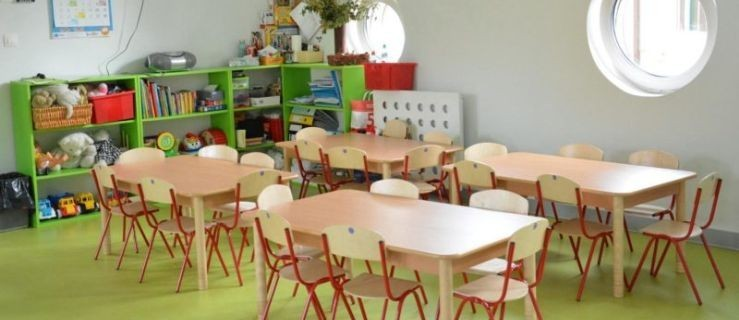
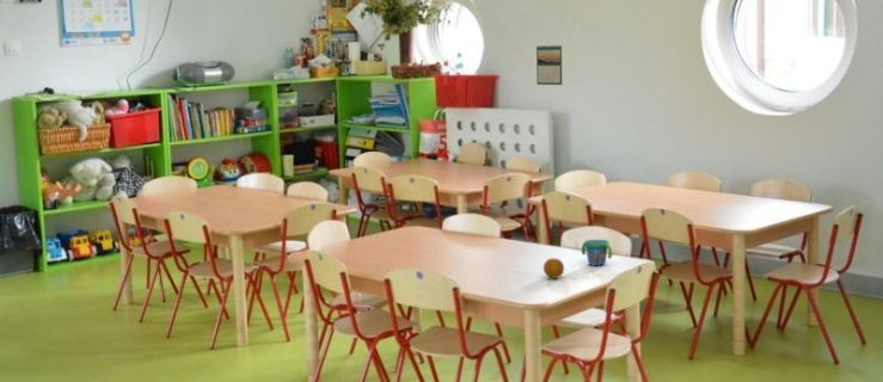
+ snack cup (596, 252)
+ calendar (548, 64)
+ fruit (553, 267)
